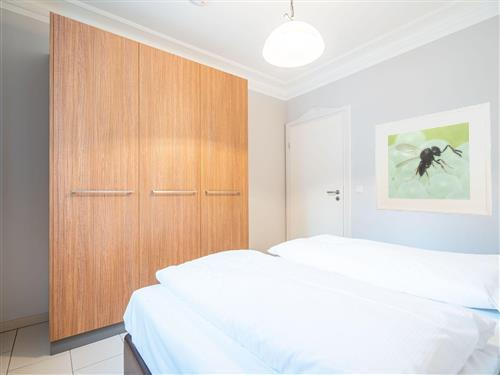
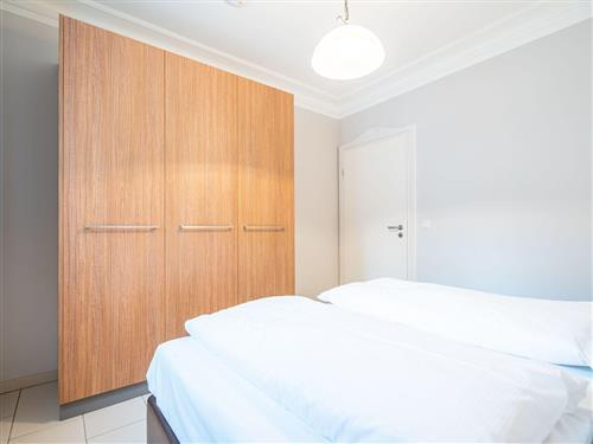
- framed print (424, 164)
